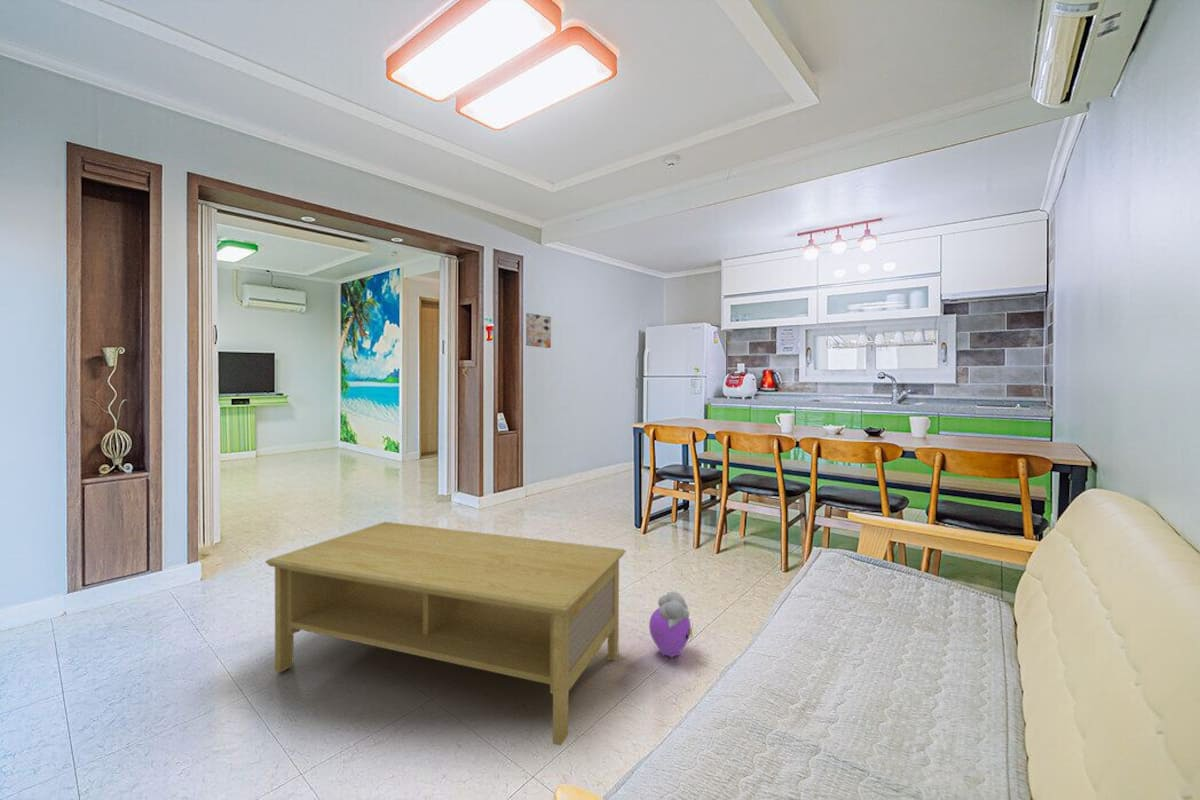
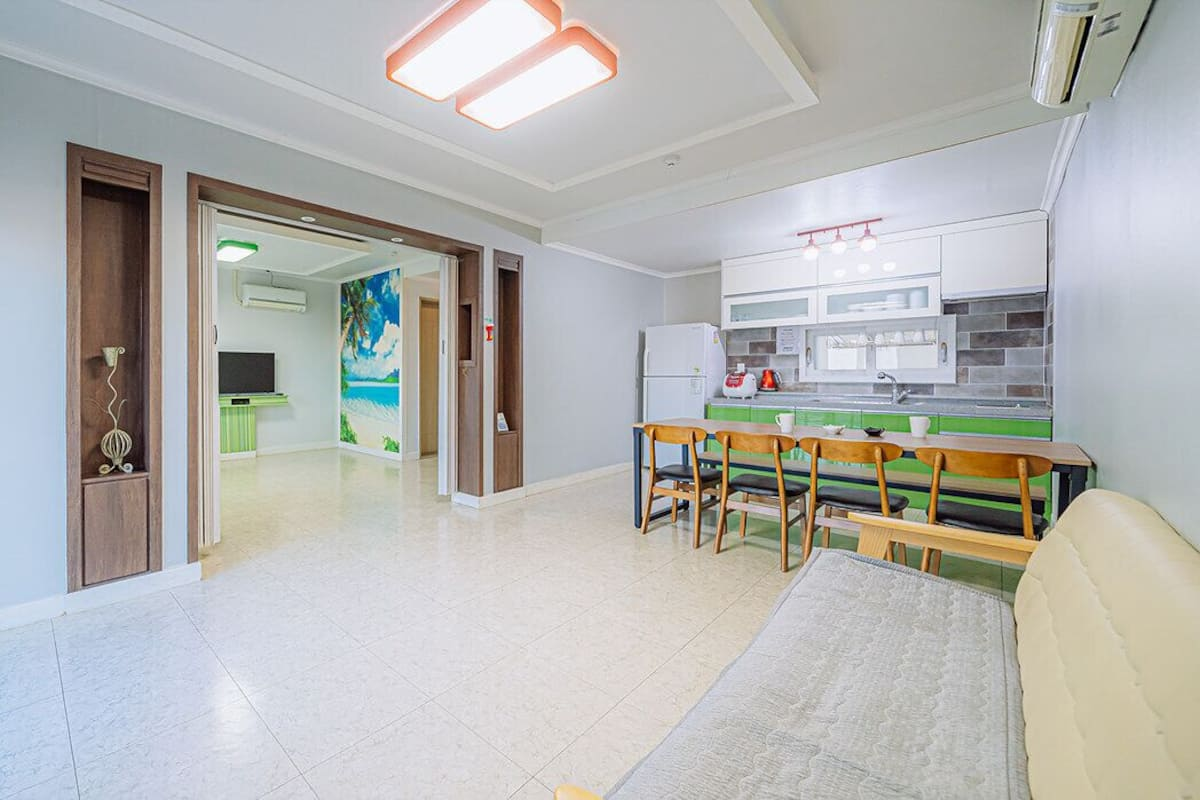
- coffee table (452, 608)
- wall art (538, 330)
- plush toy (669, 626)
